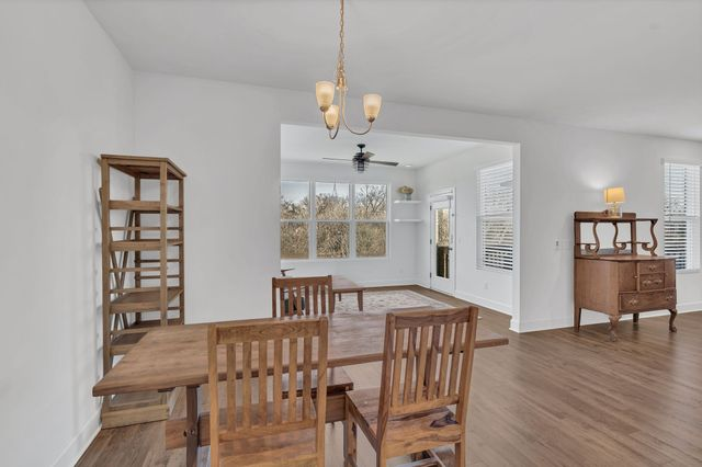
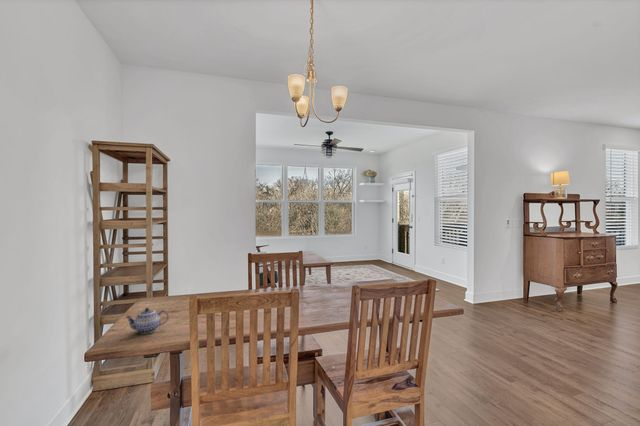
+ teapot (147, 319)
